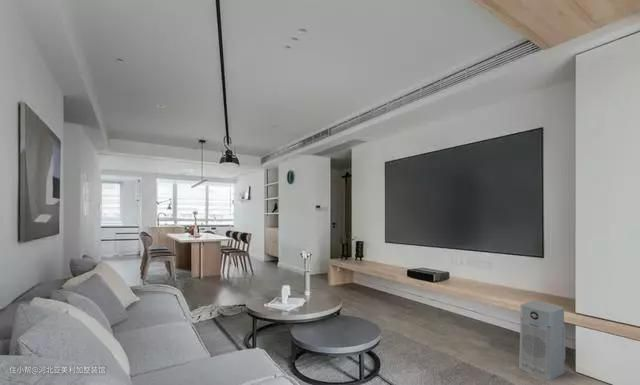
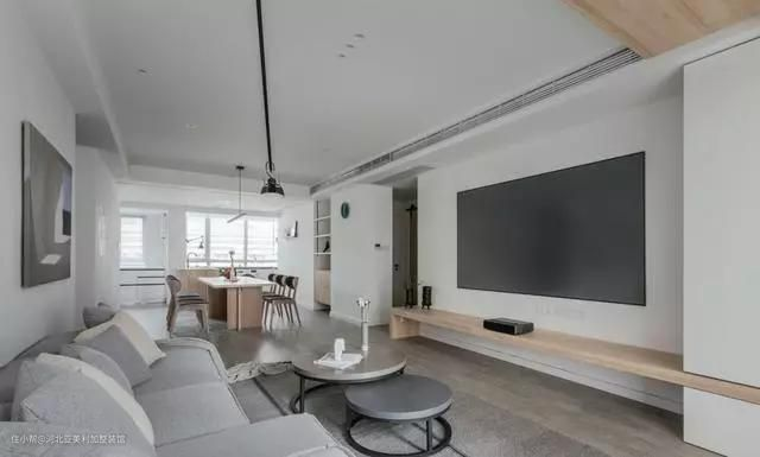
- air purifier (542, 338)
